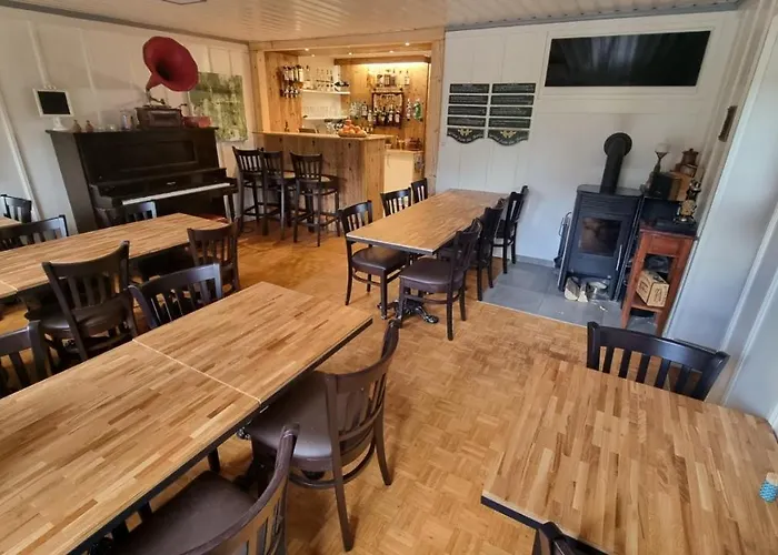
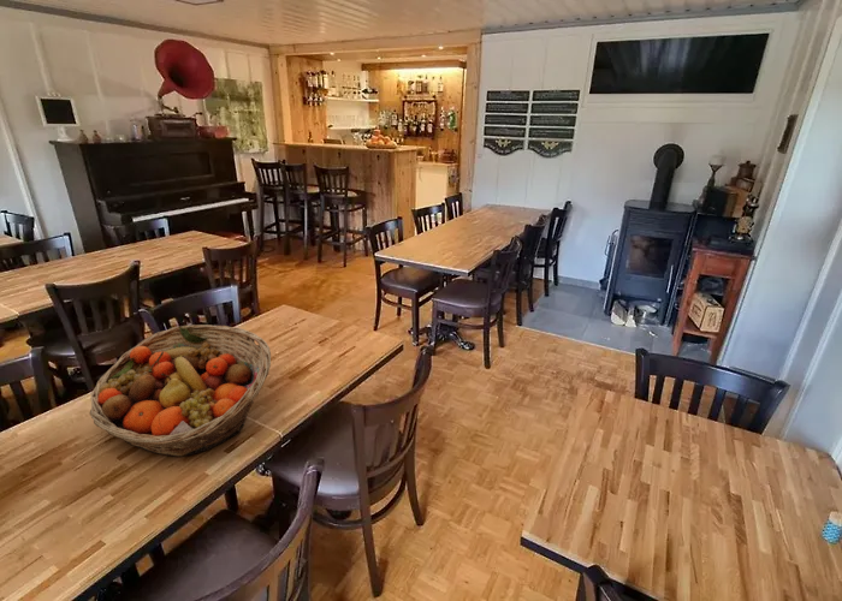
+ fruit basket (186, 386)
